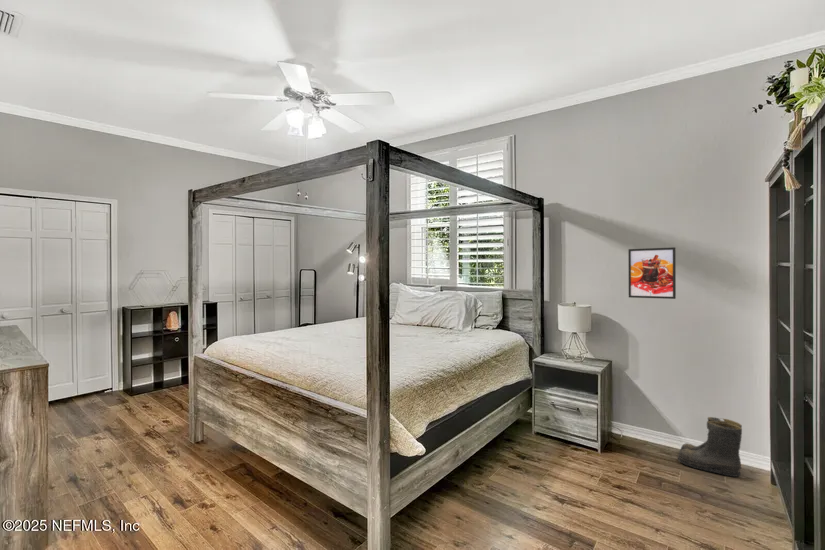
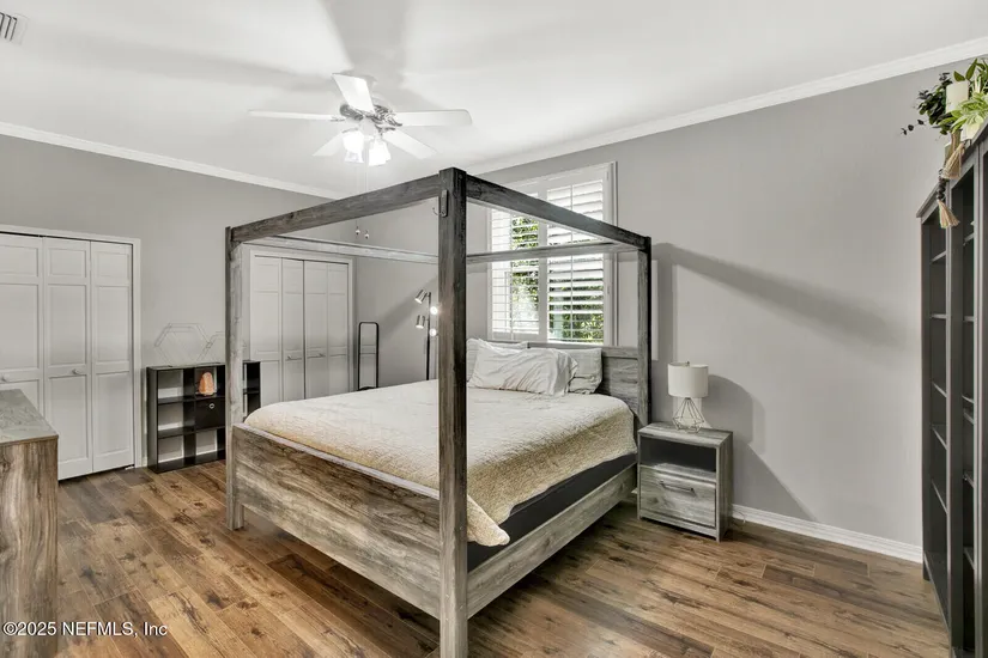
- boots (708, 441)
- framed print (651, 273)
